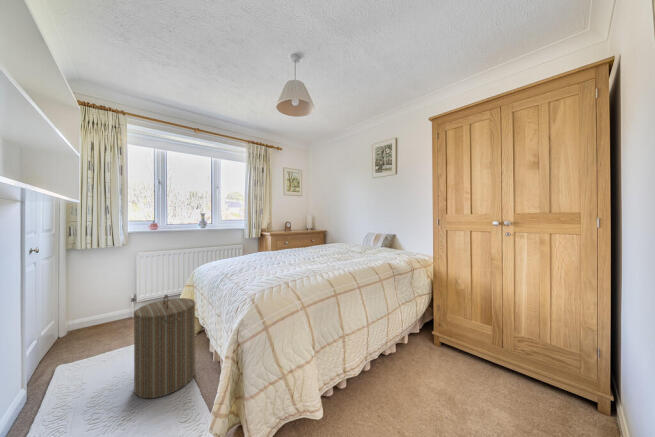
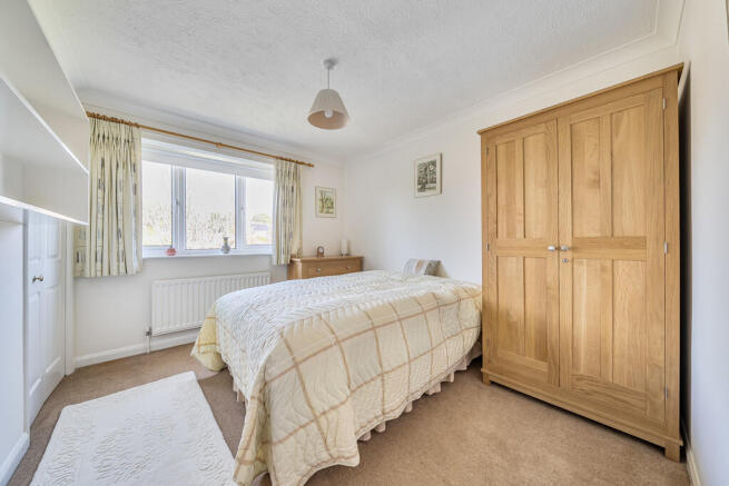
- laundry hamper (166, 337)
